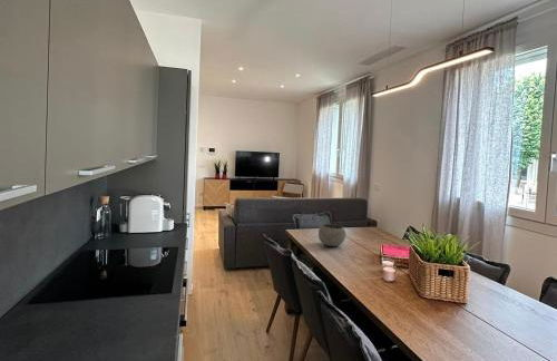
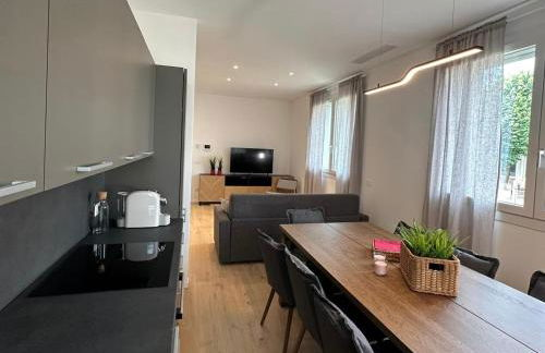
- bowl (332, 235)
